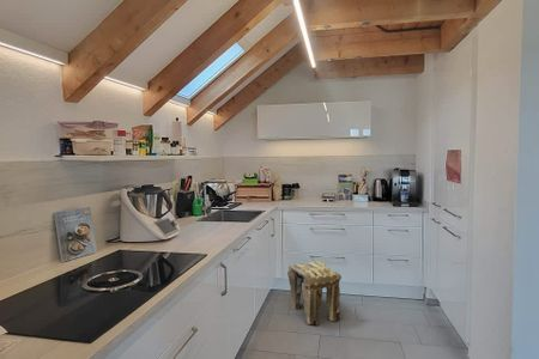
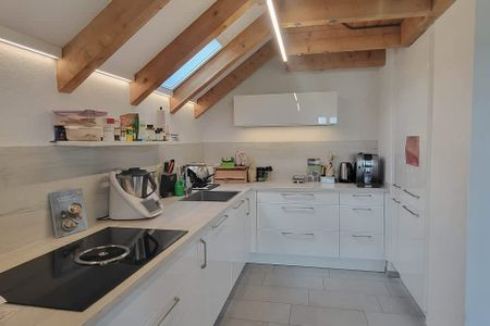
- stool (313, 288)
